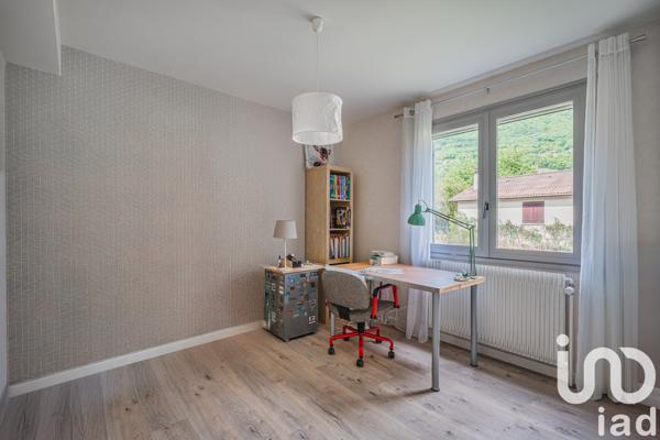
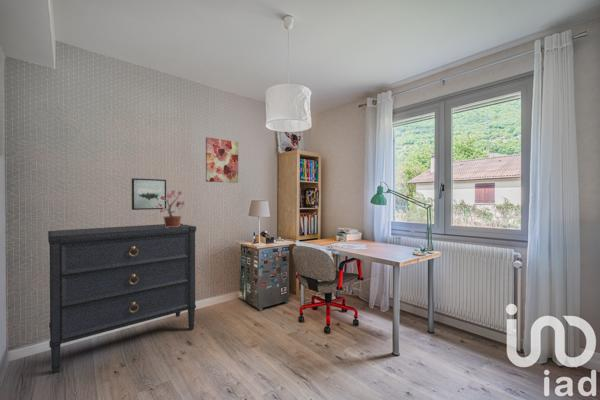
+ wall art (149, 194)
+ wall art (222, 161)
+ potted plant (171, 206)
+ dresser (128, 283)
